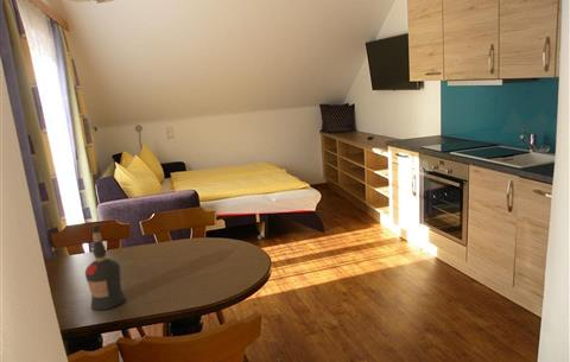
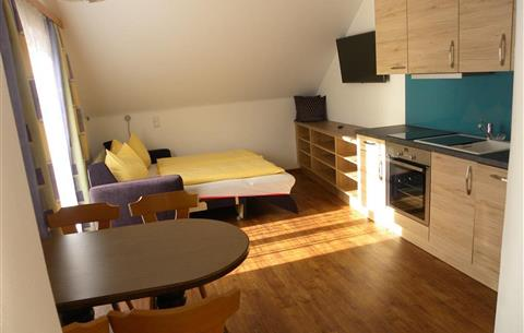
- liquor bottle (101, 263)
